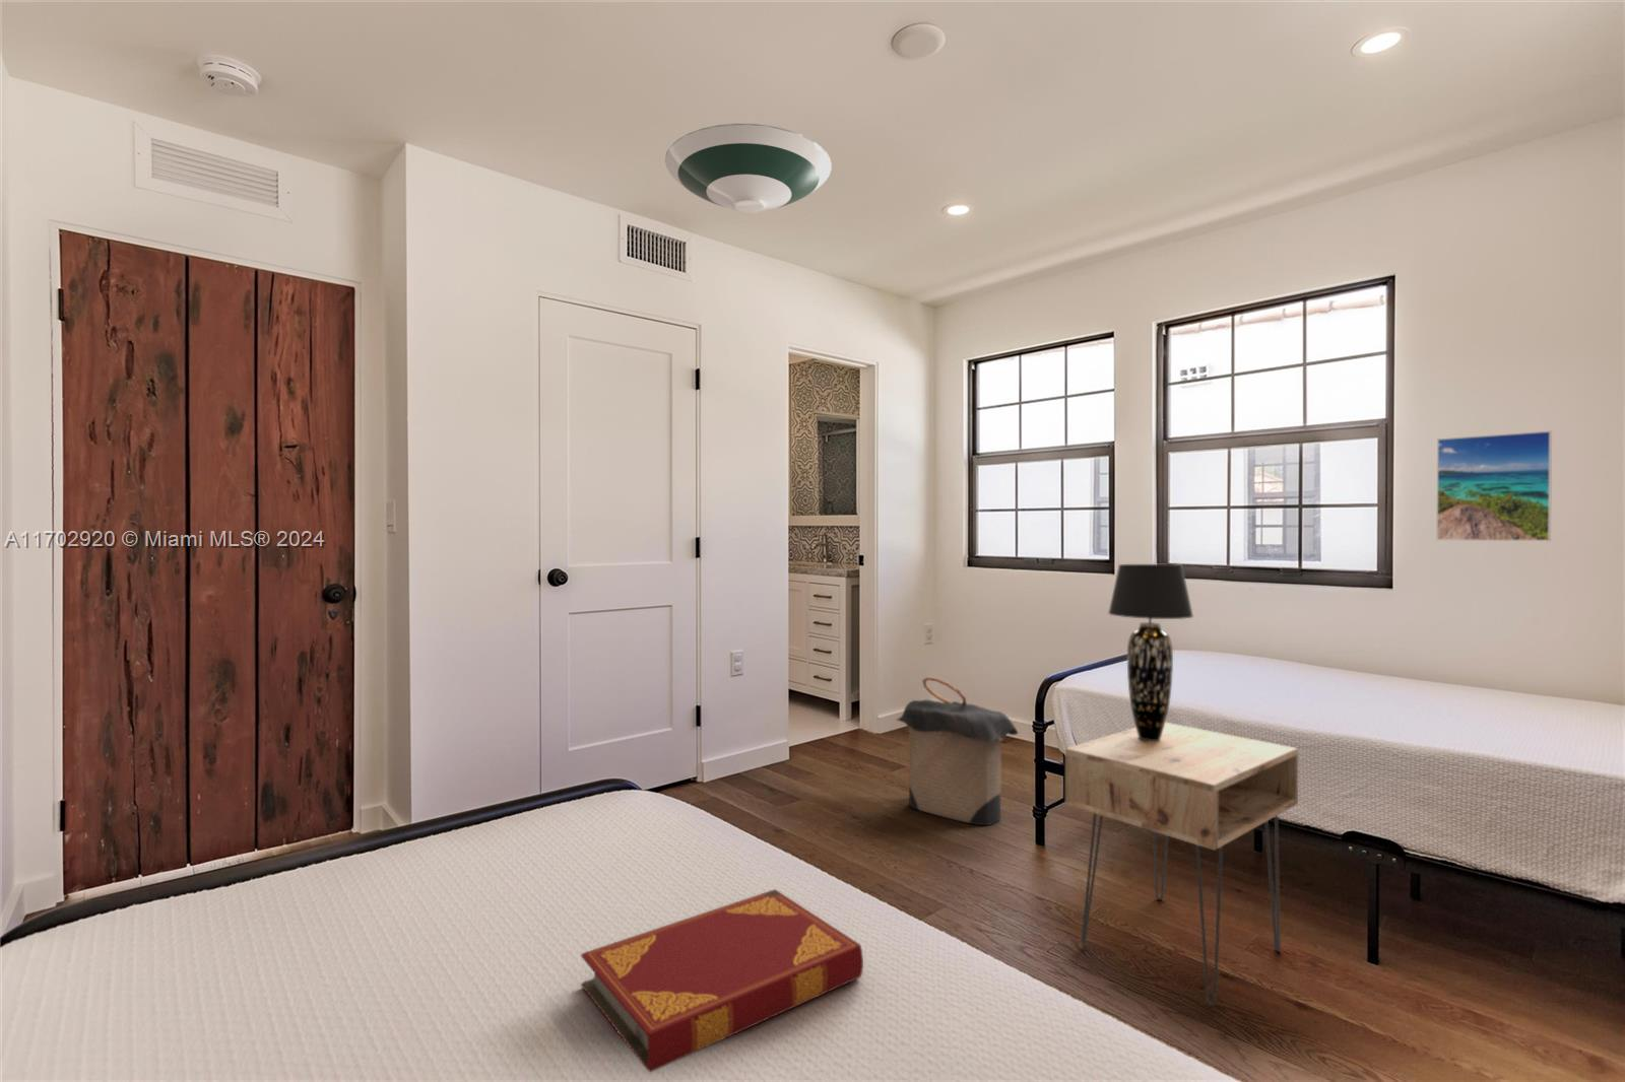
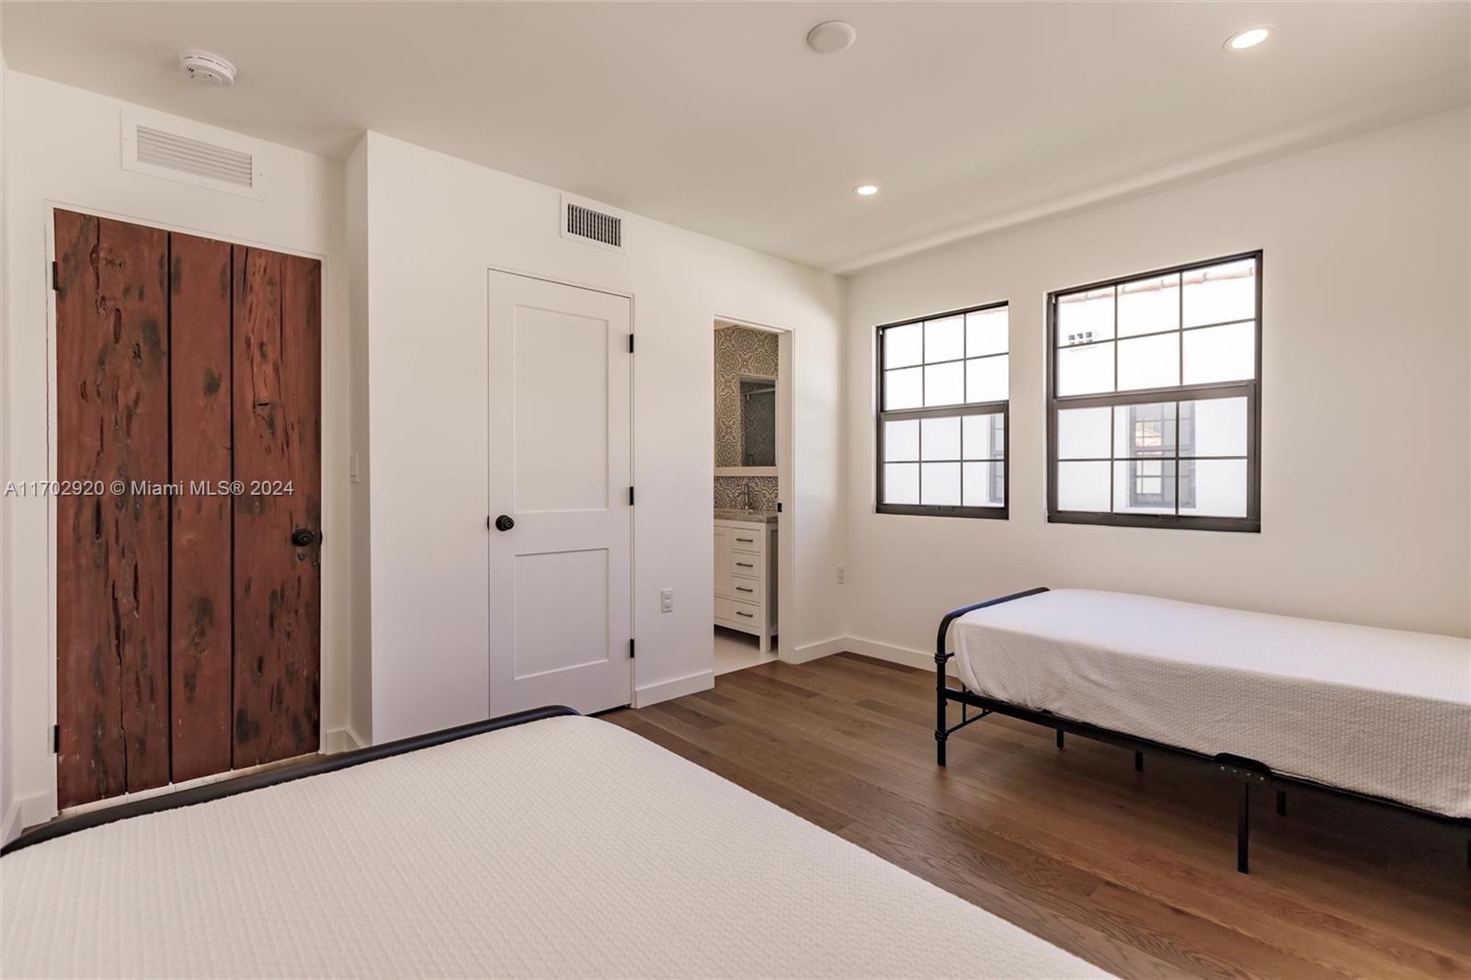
- nightstand (1184, 840)
- laundry hamper (957, 743)
- hardback book (724, 965)
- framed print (1491, 487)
- table lamp (1150, 651)
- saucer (749, 187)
